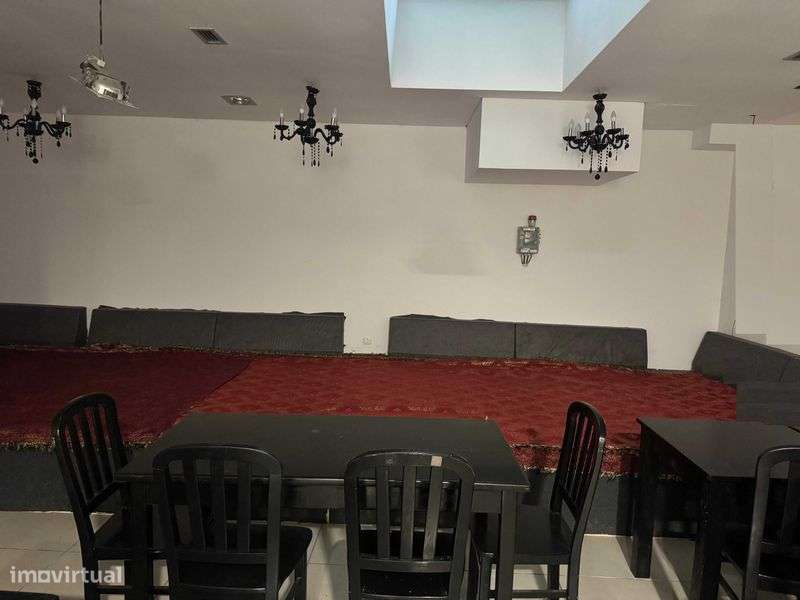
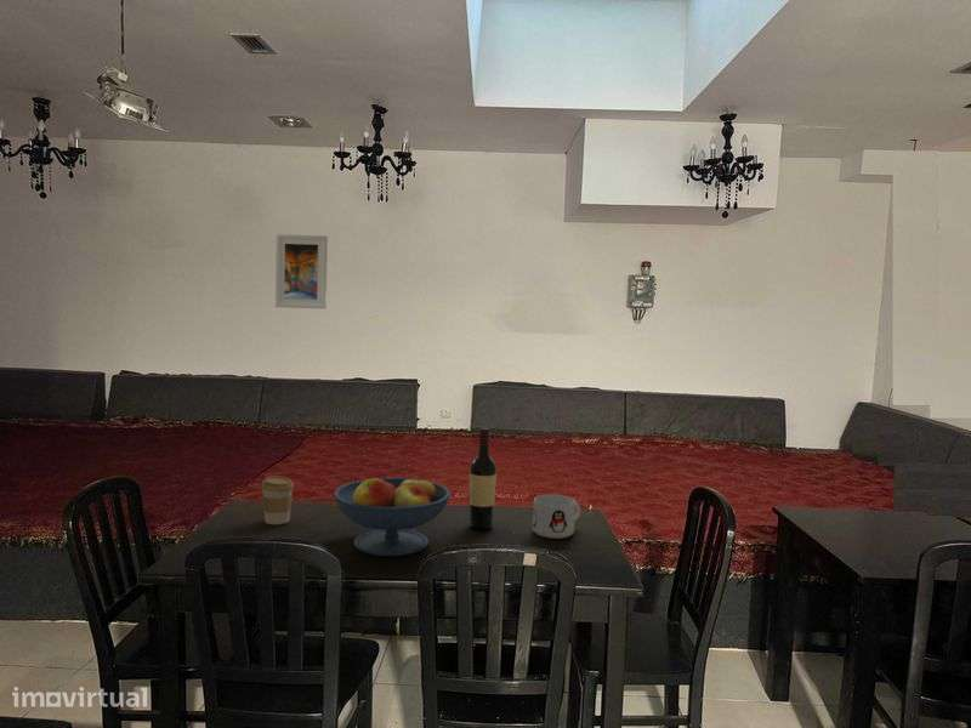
+ fruit bowl (392, 508)
+ coffee cup (277, 499)
+ mug (560, 514)
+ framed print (301, 272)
+ wine bottle (482, 477)
